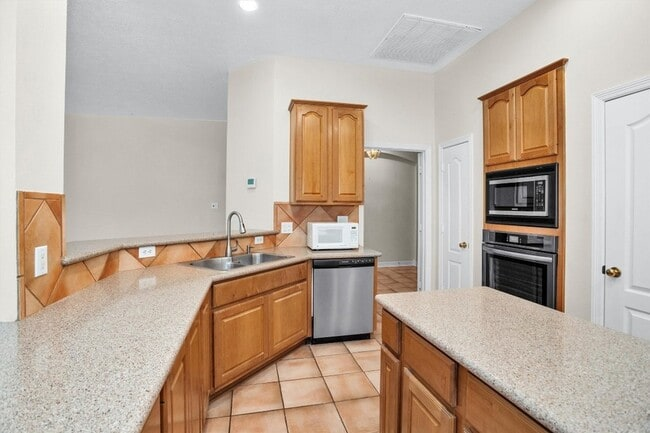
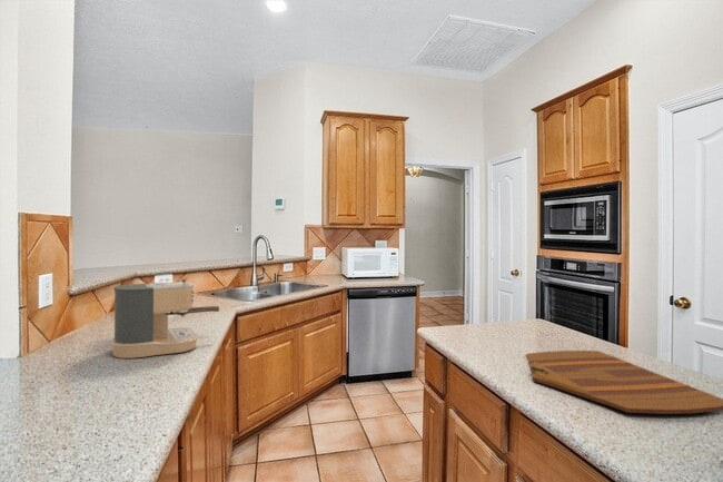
+ coffee maker (168, 313)
+ cutting board (594, 373)
